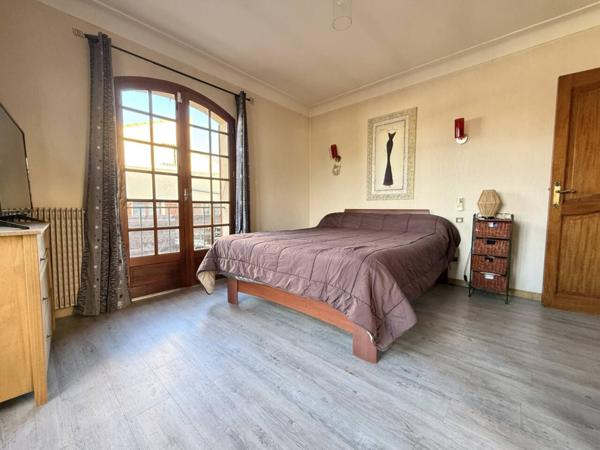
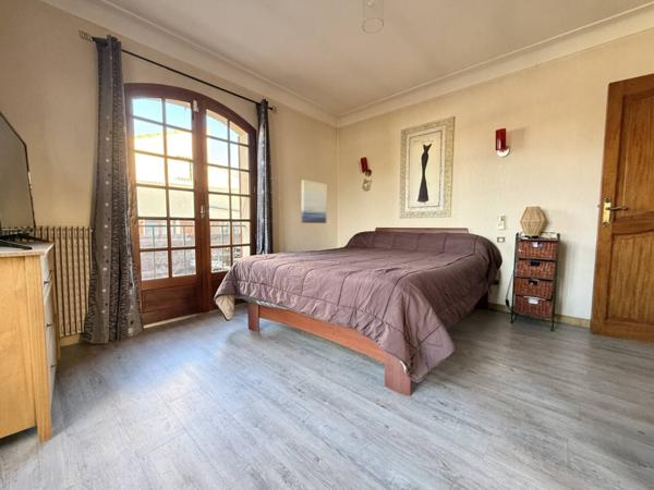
+ wall art (314, 203)
